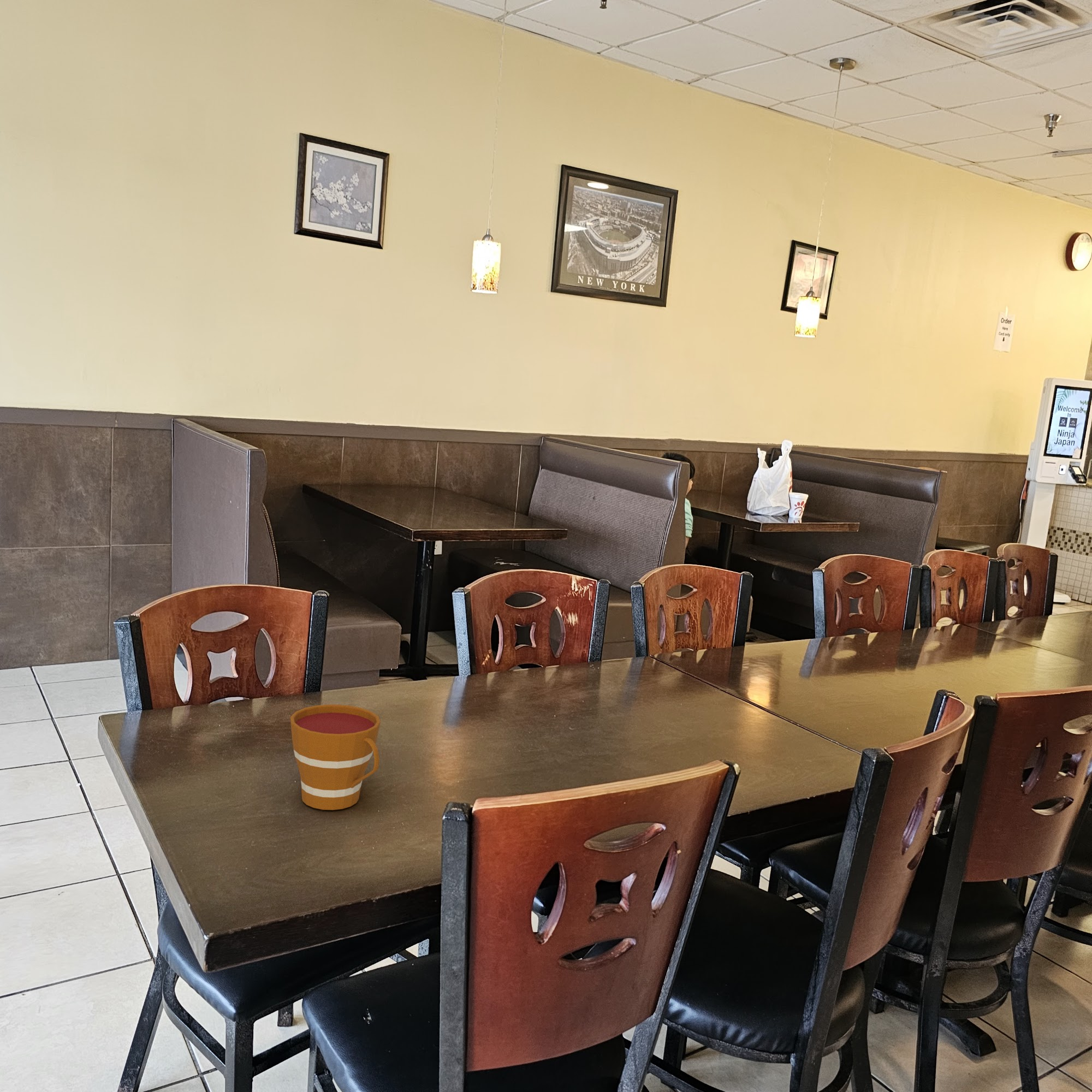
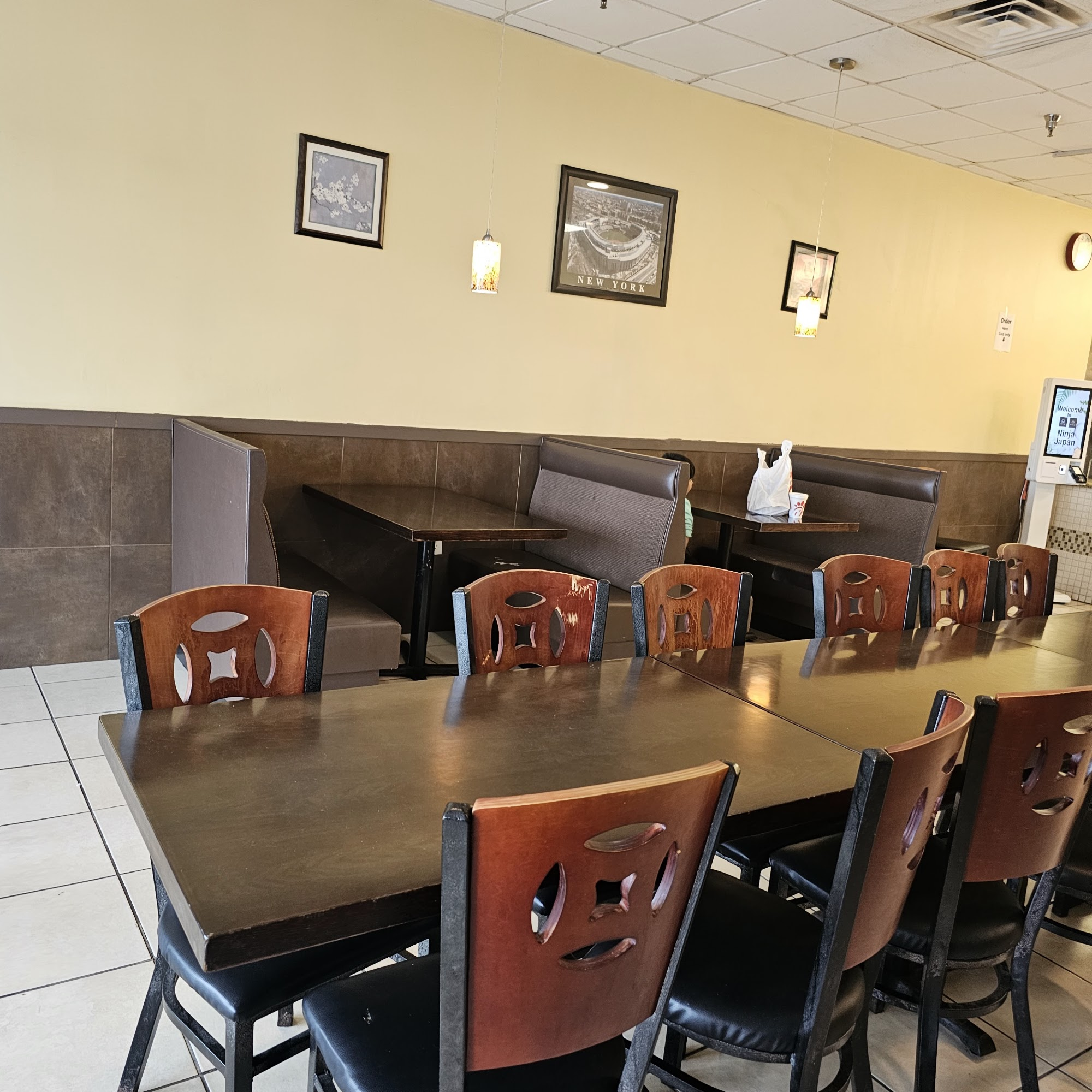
- cup (339, 761)
